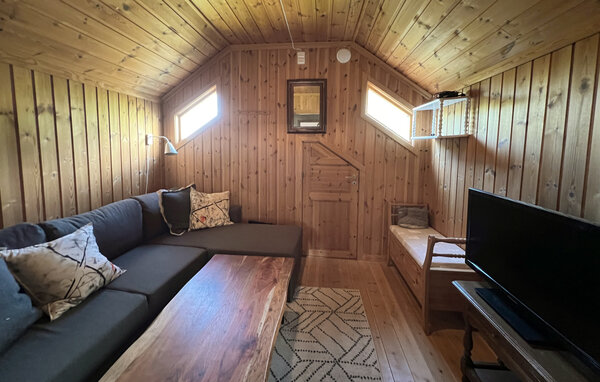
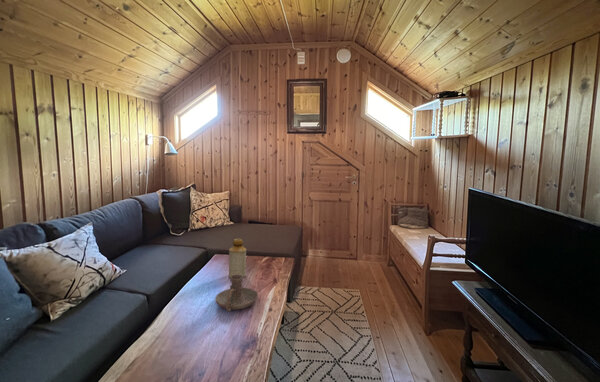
+ candle holder (235, 292)
+ bottle (237, 257)
